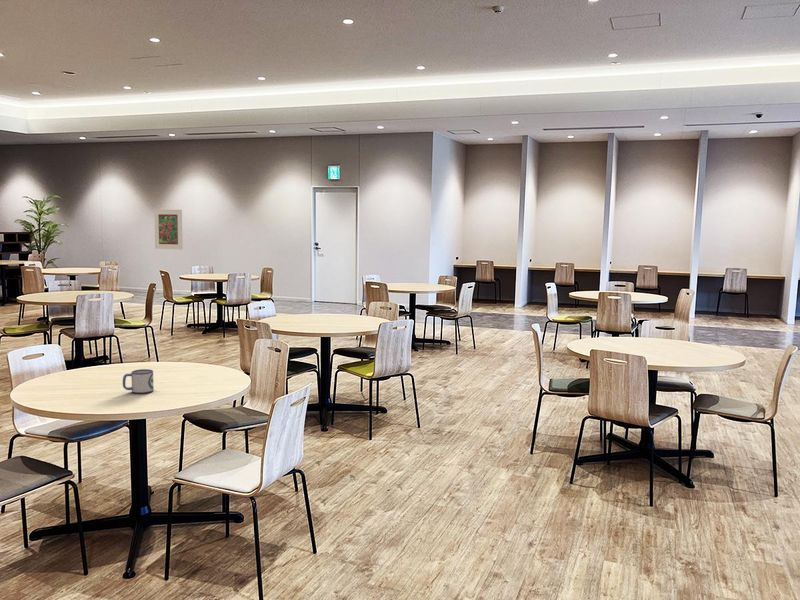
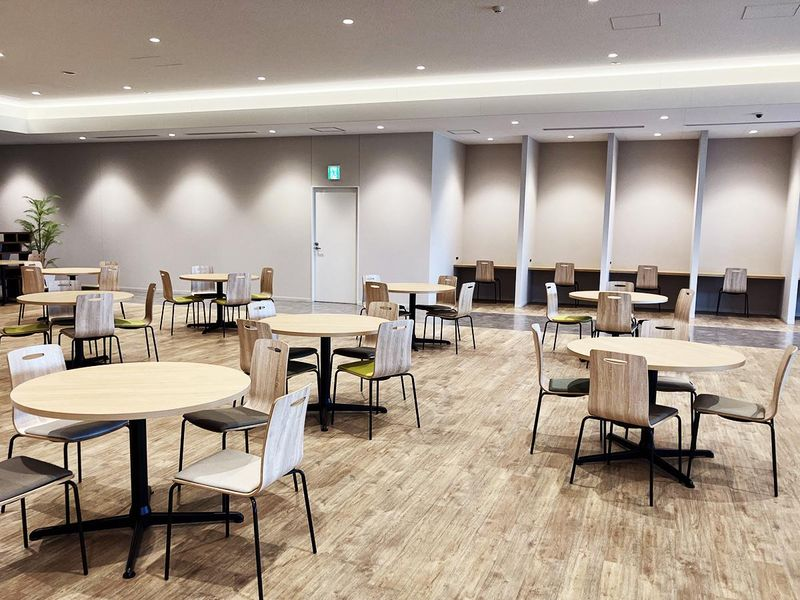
- mug (138, 381)
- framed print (168, 229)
